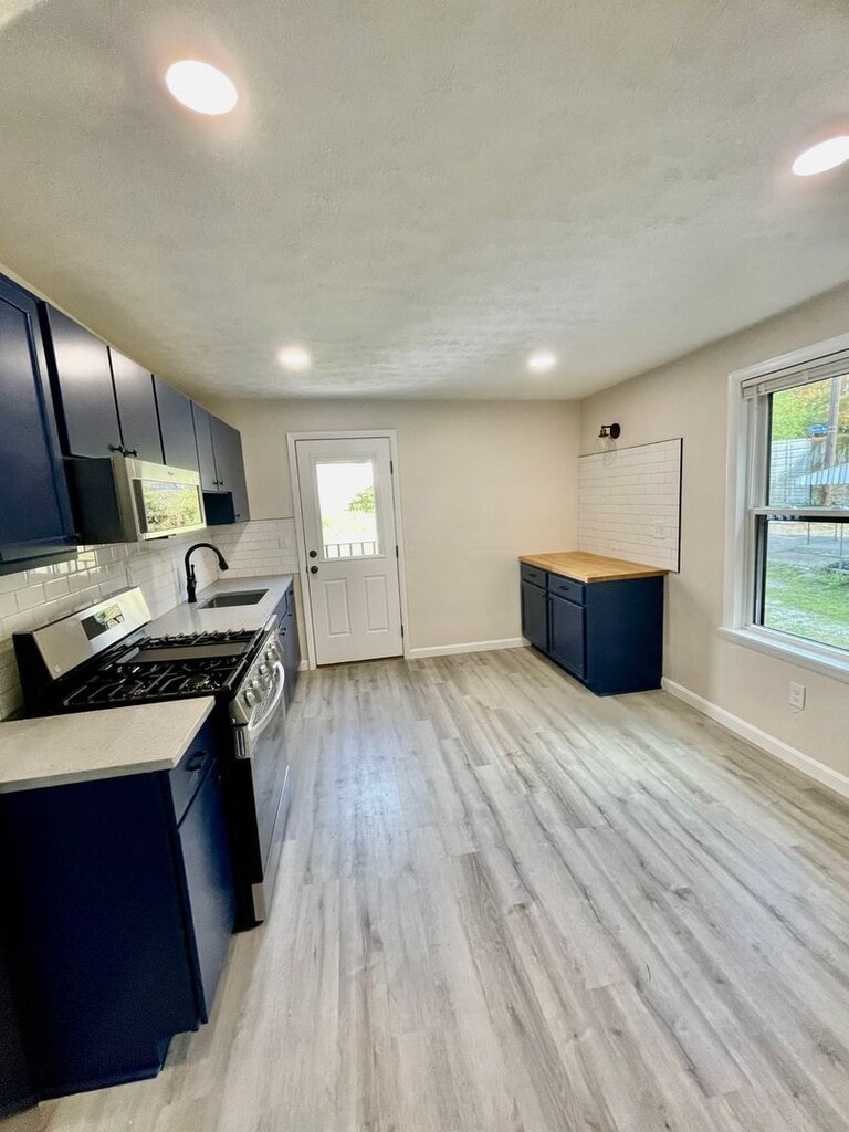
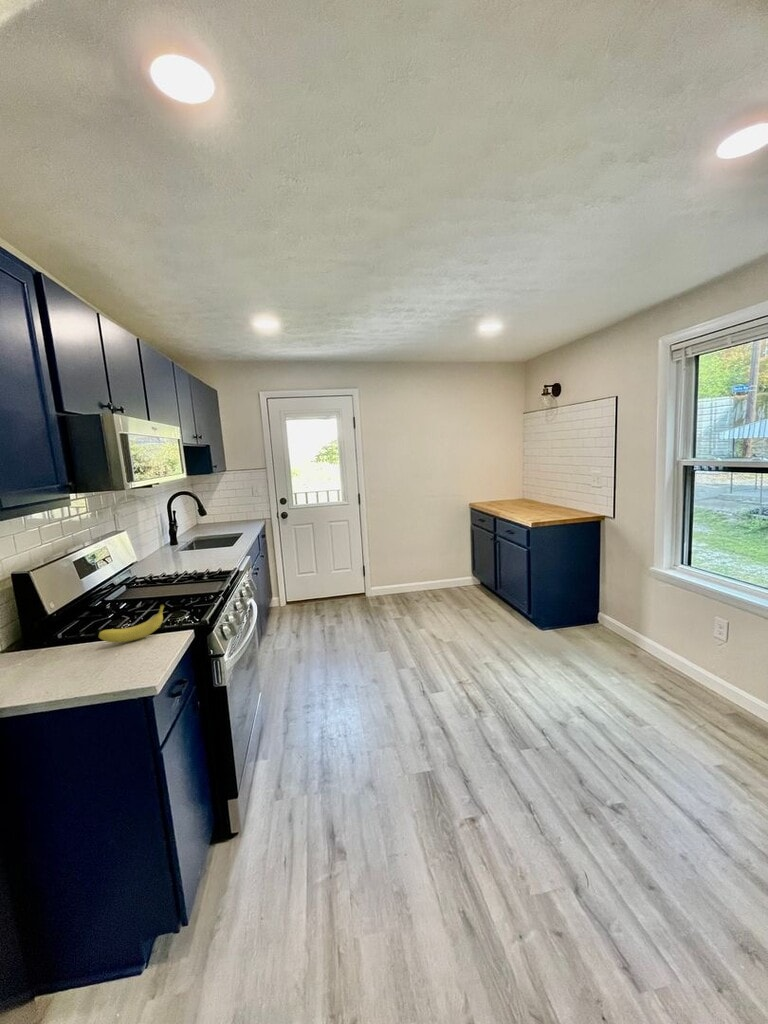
+ fruit (133, 626)
